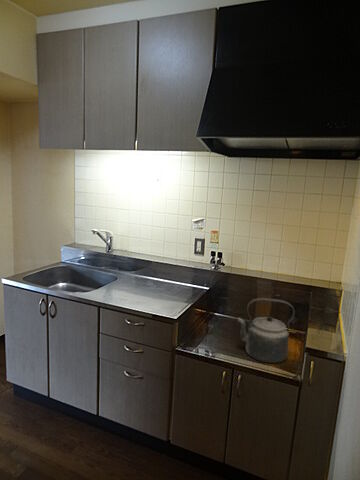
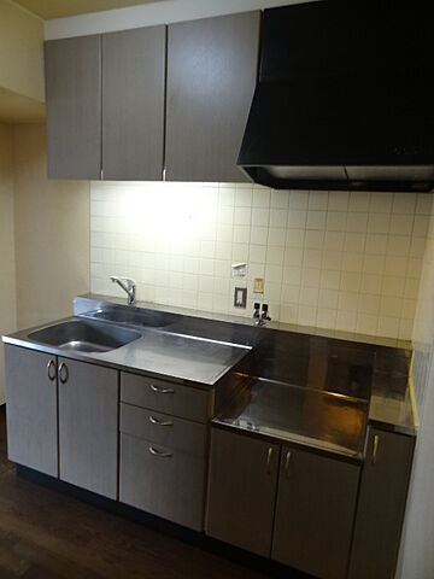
- kettle (264, 326)
